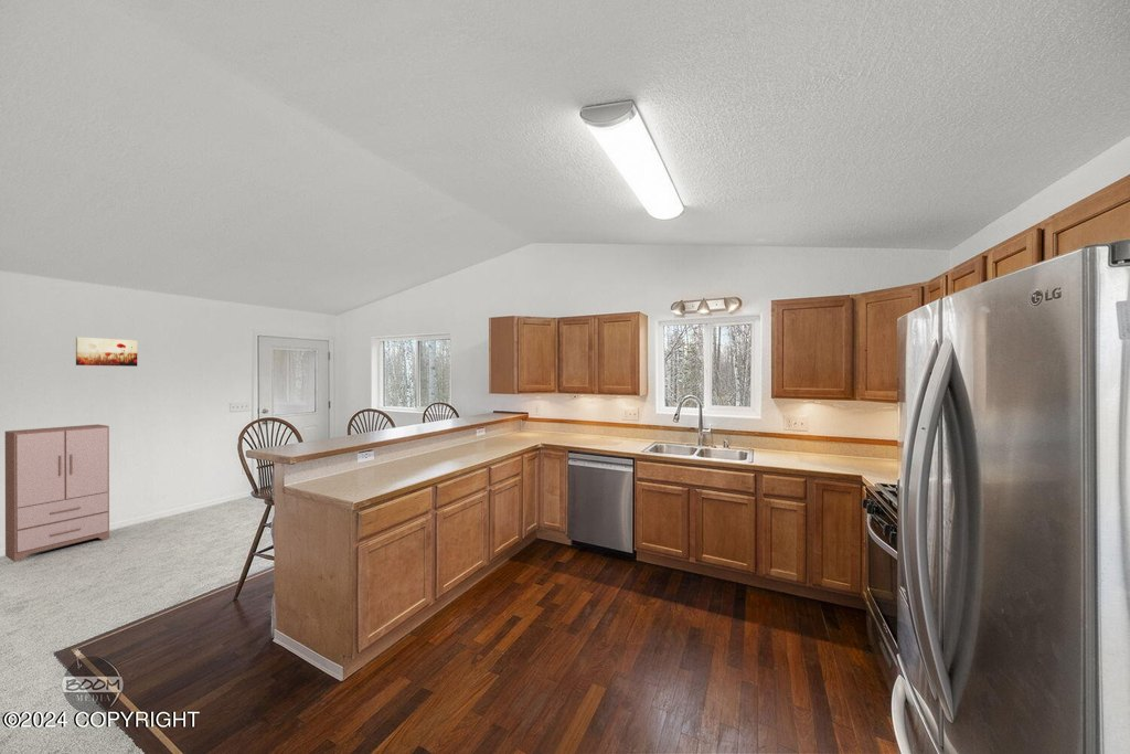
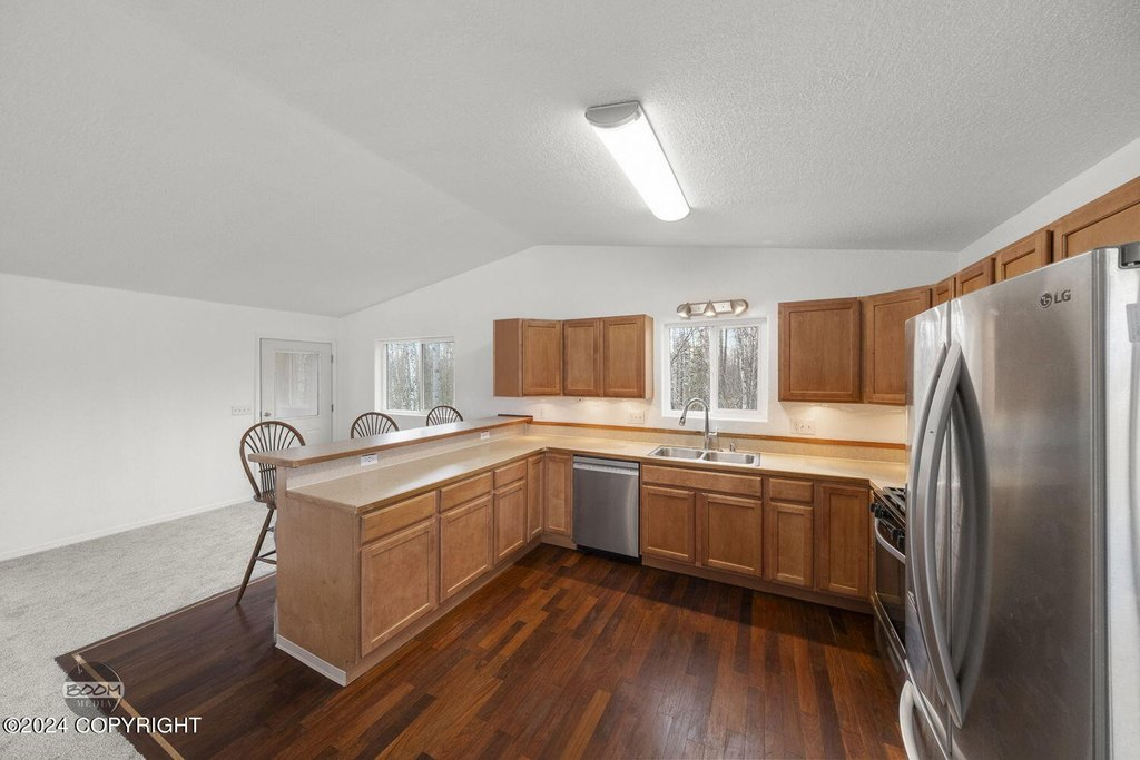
- wall art (107, 352)
- cabinet (60, 487)
